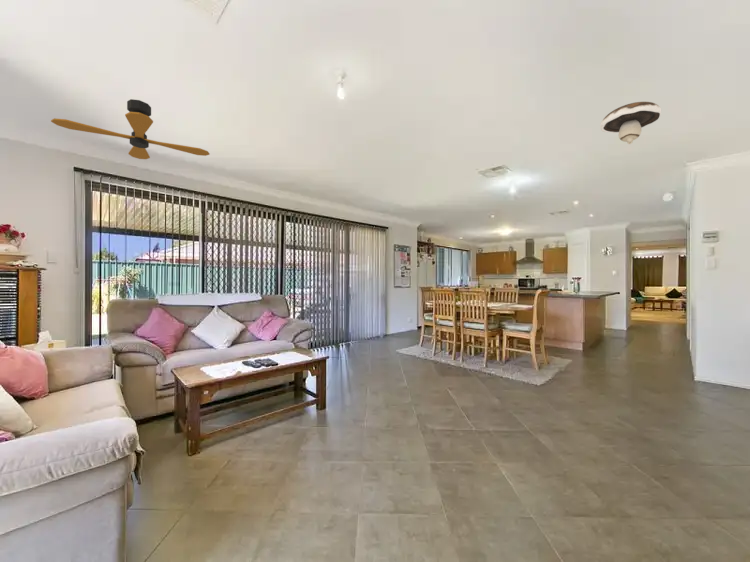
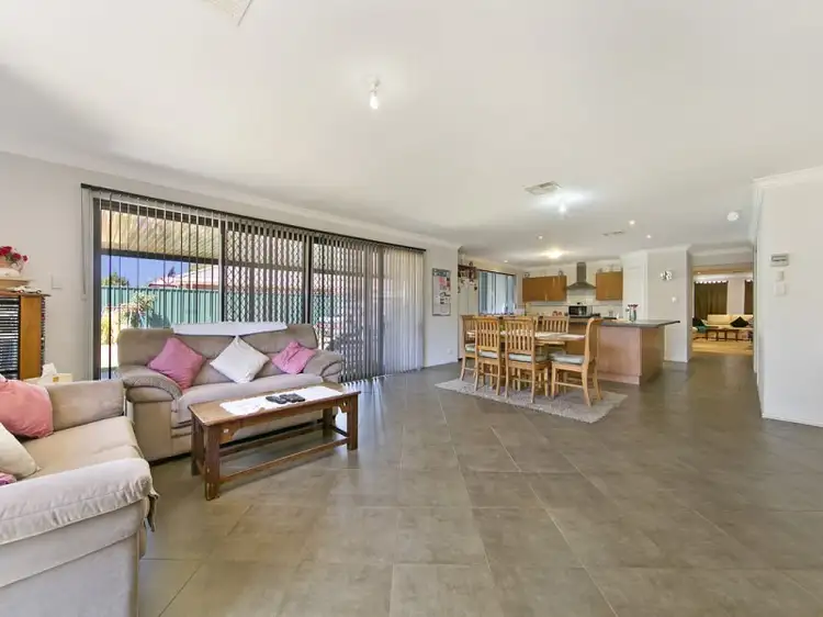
- ceiling fan (139, 124)
- mushroom (629, 125)
